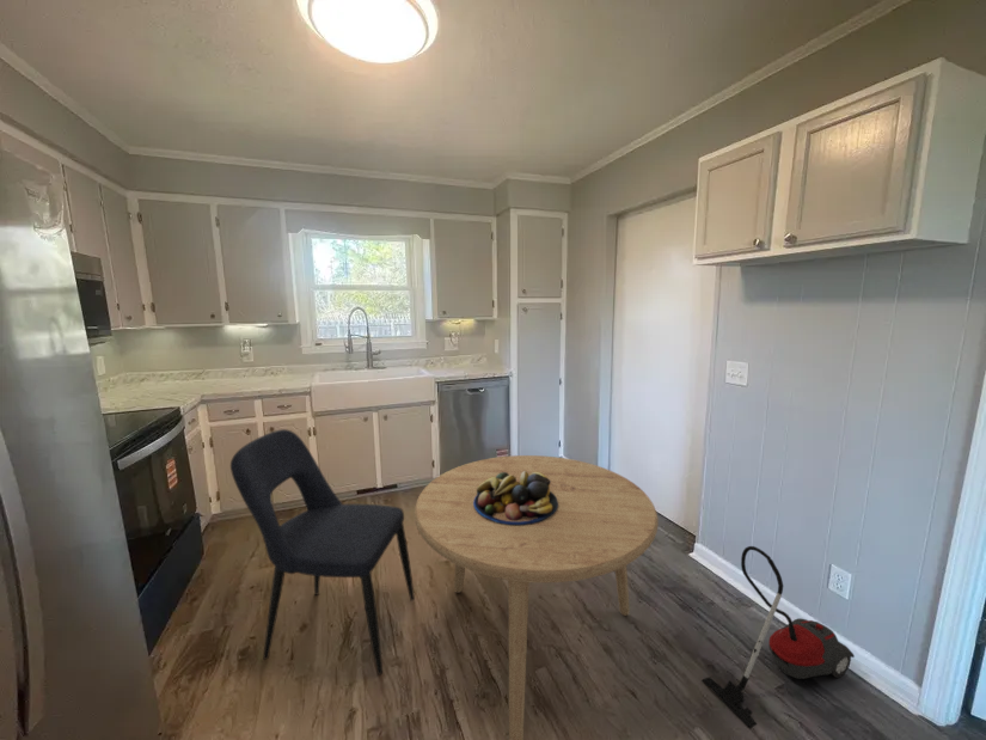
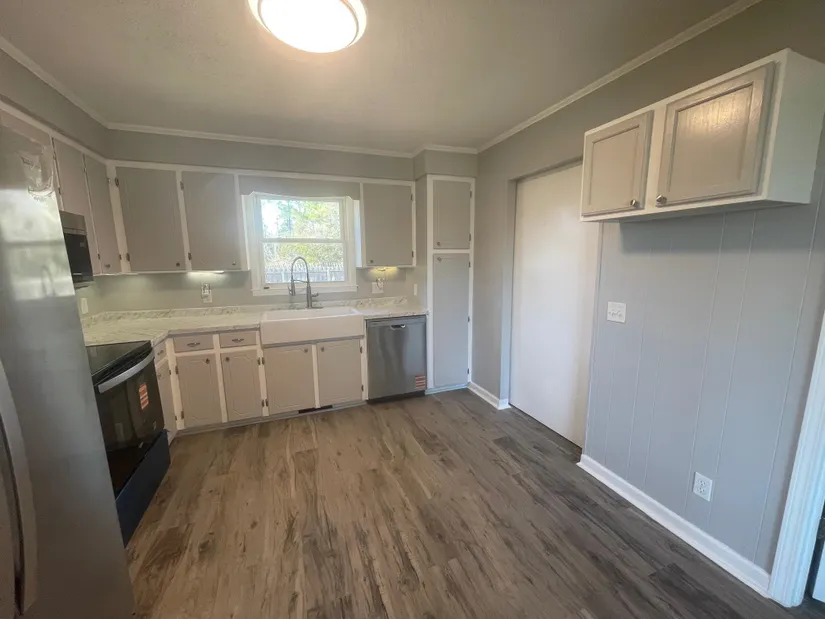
- fruit bowl (514, 488)
- vacuum cleaner (771, 613)
- chair (329, 537)
- dining table (532, 571)
